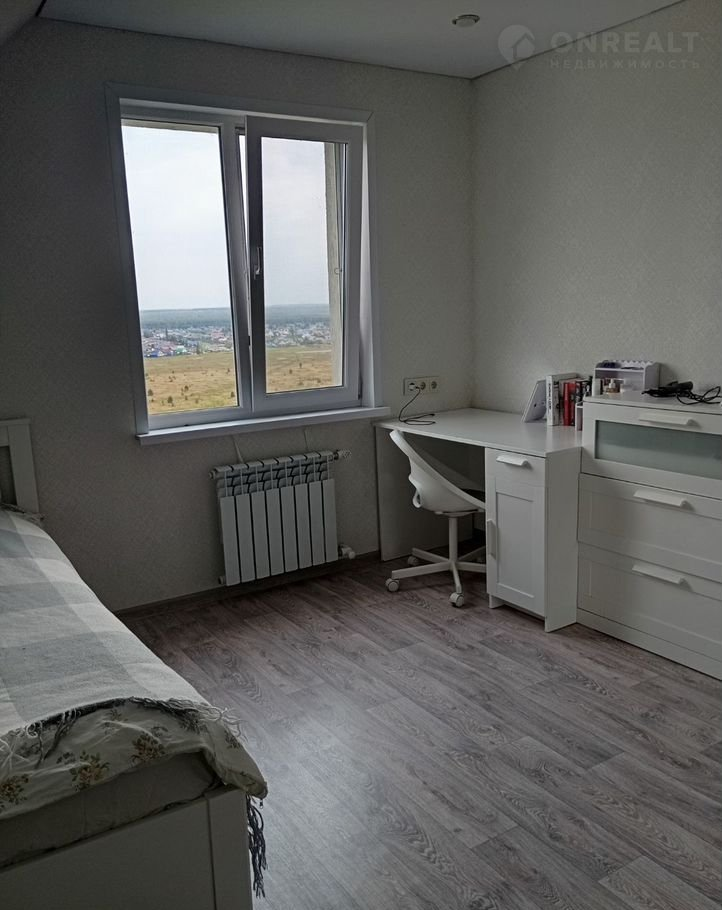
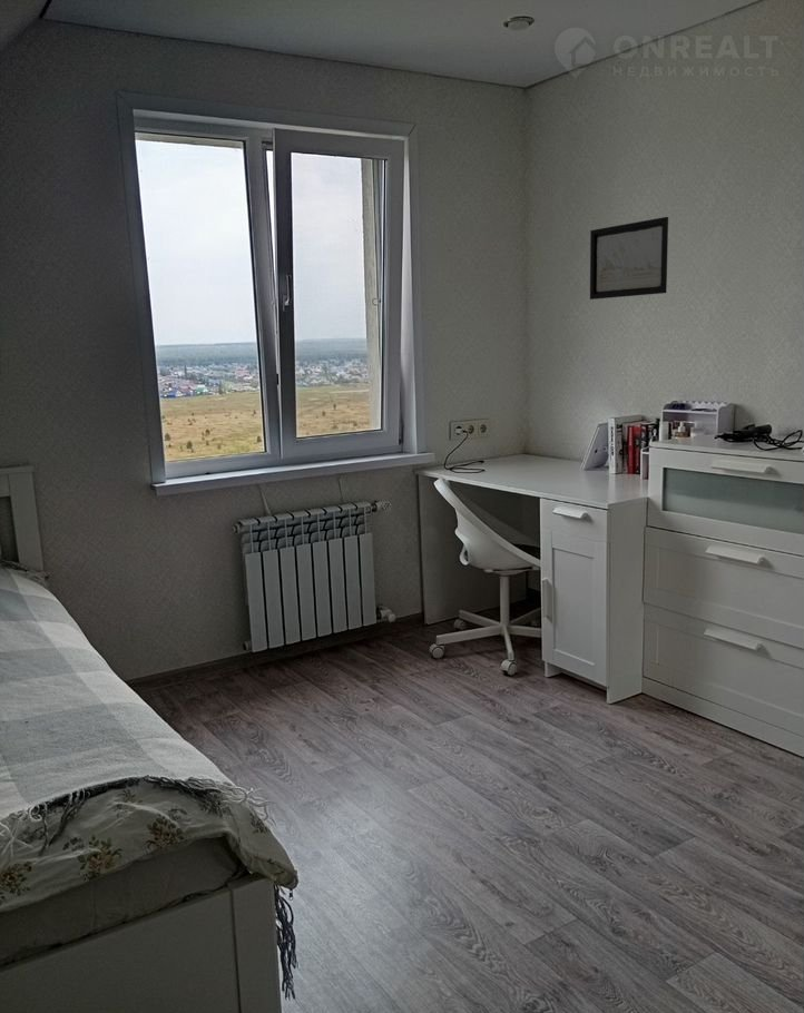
+ wall art (627, 259)
